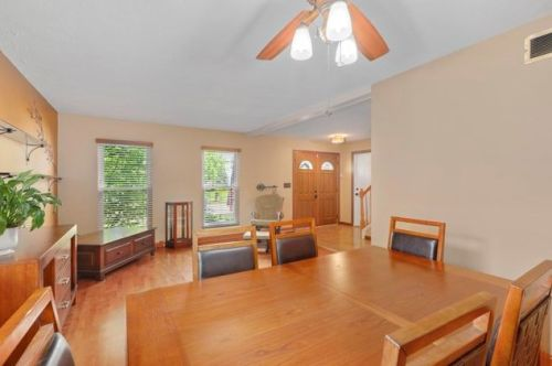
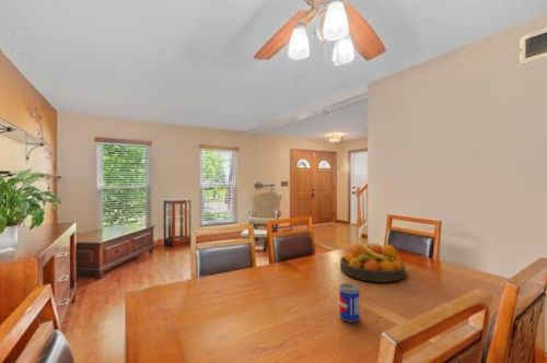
+ beer can (349, 302)
+ fruit bowl (371, 257)
